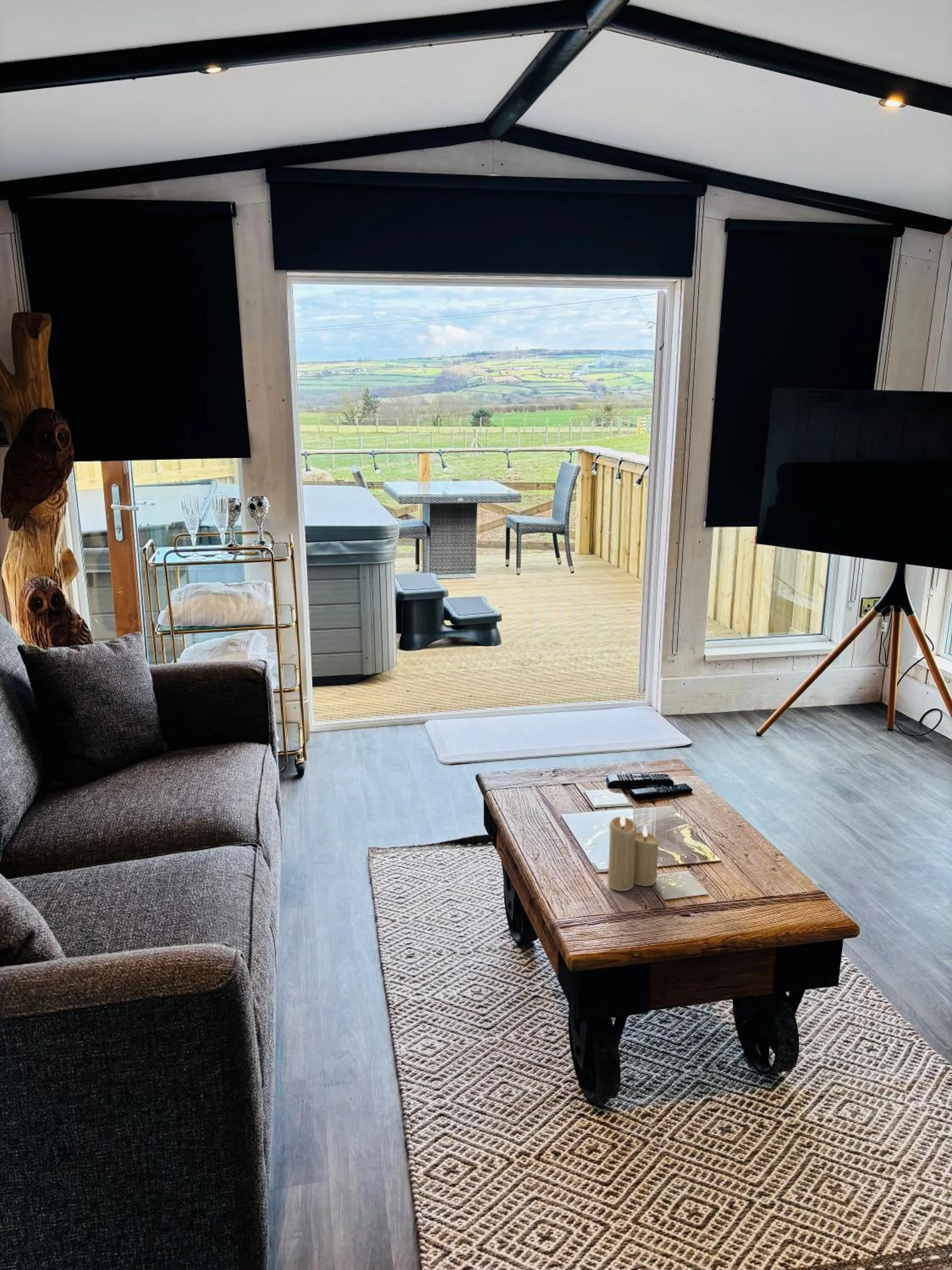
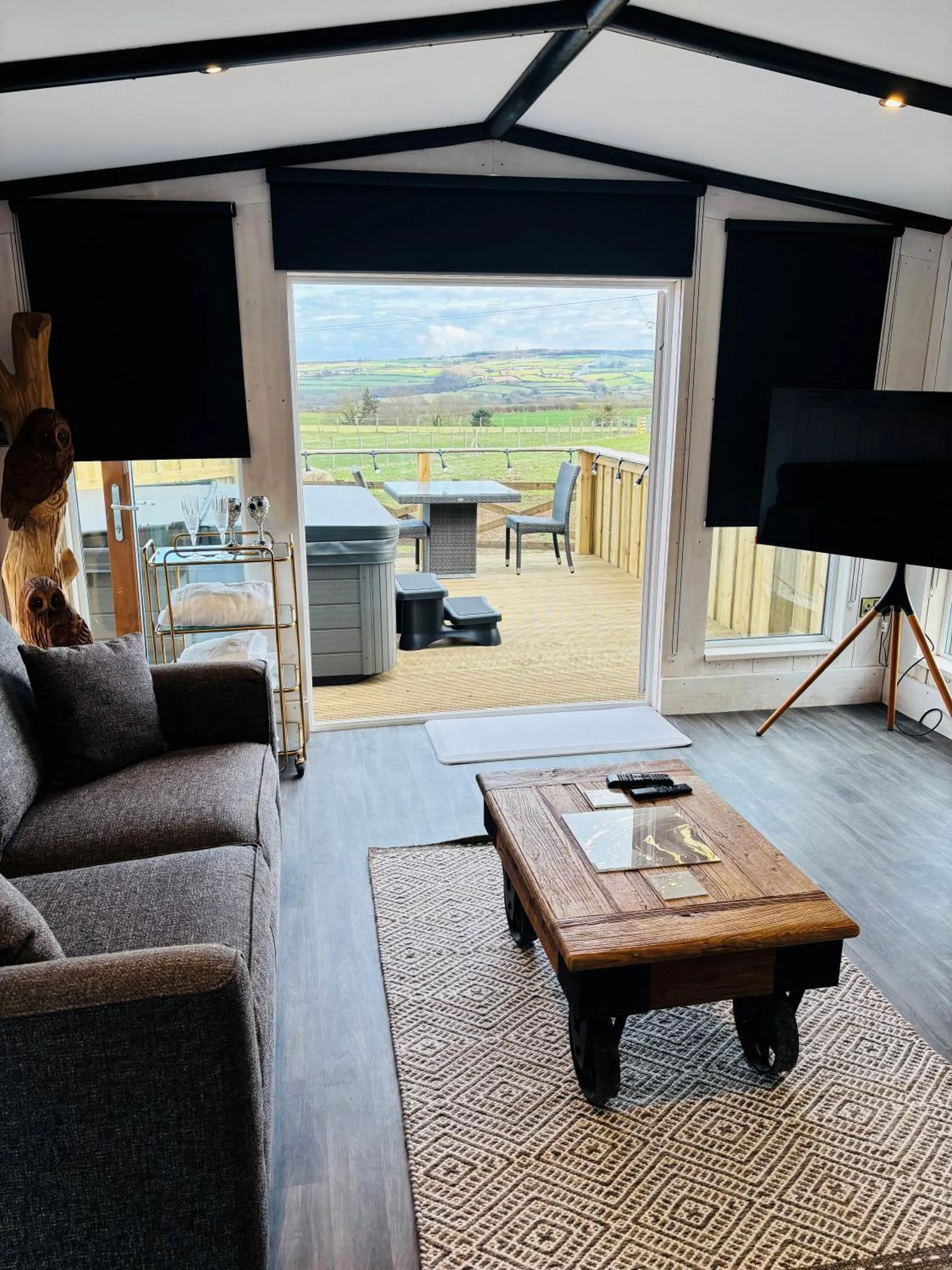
- candle (634, 847)
